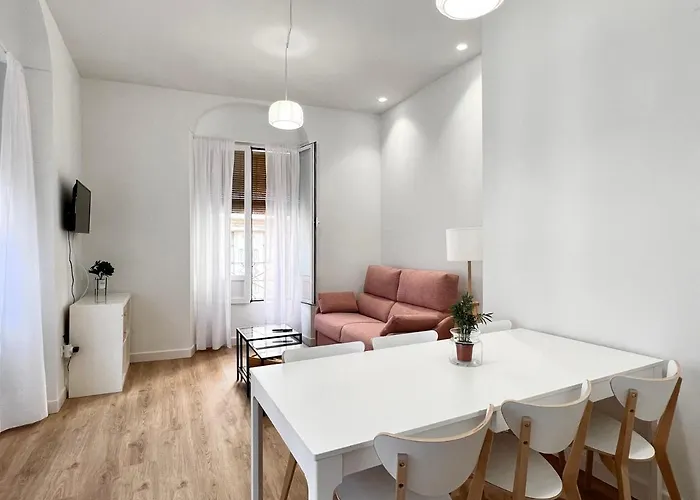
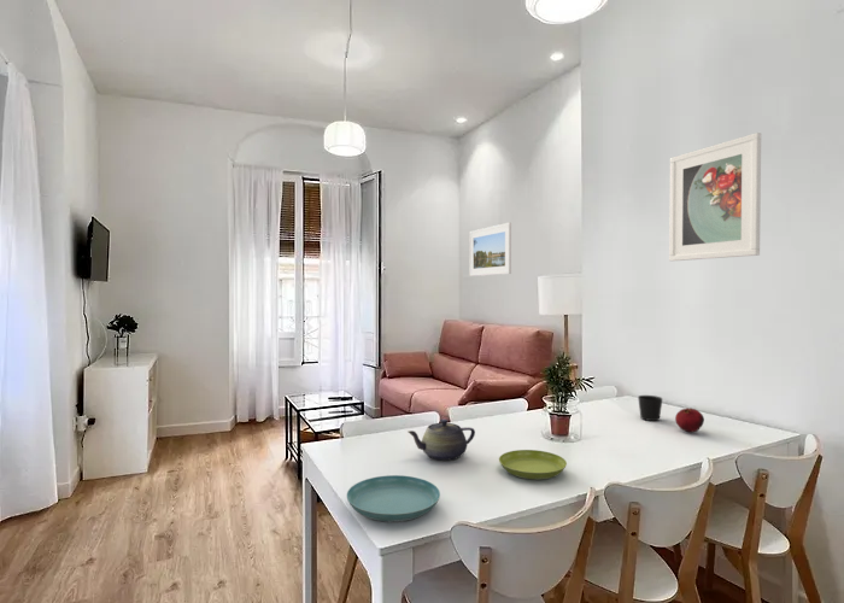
+ cup (651, 408)
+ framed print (710, 201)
+ saucer (532, 464)
+ teapot (441, 438)
+ saucer (393, 498)
+ fruit (688, 418)
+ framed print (488, 251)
